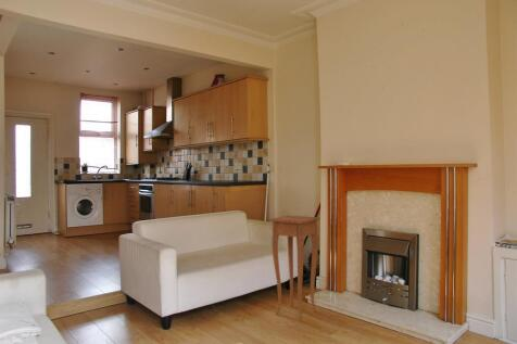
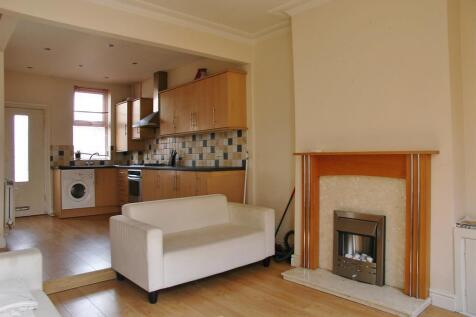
- side table (292, 265)
